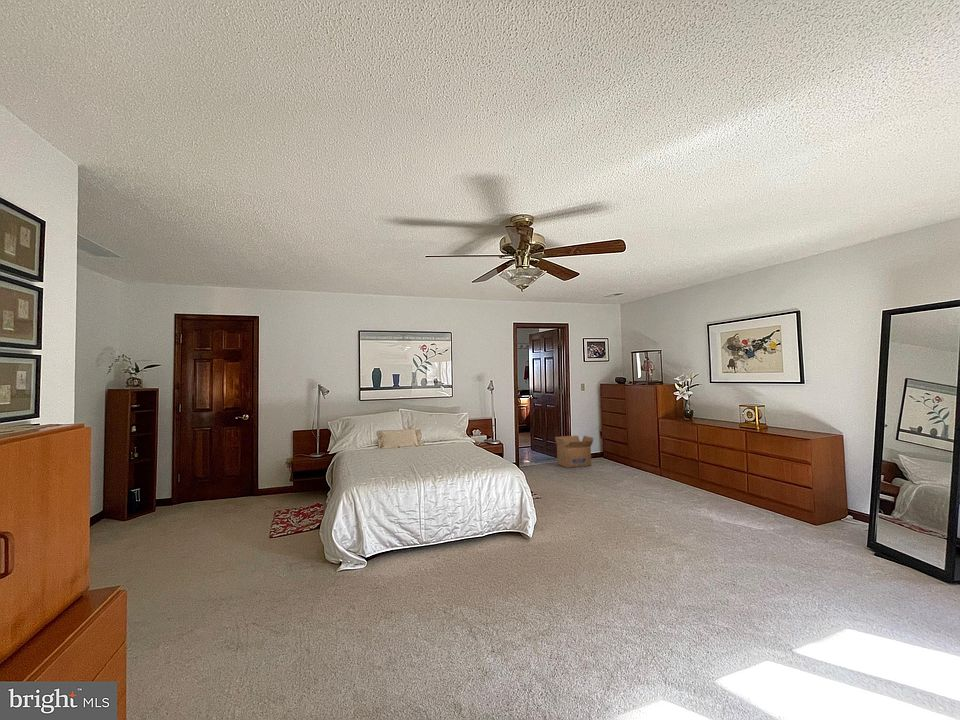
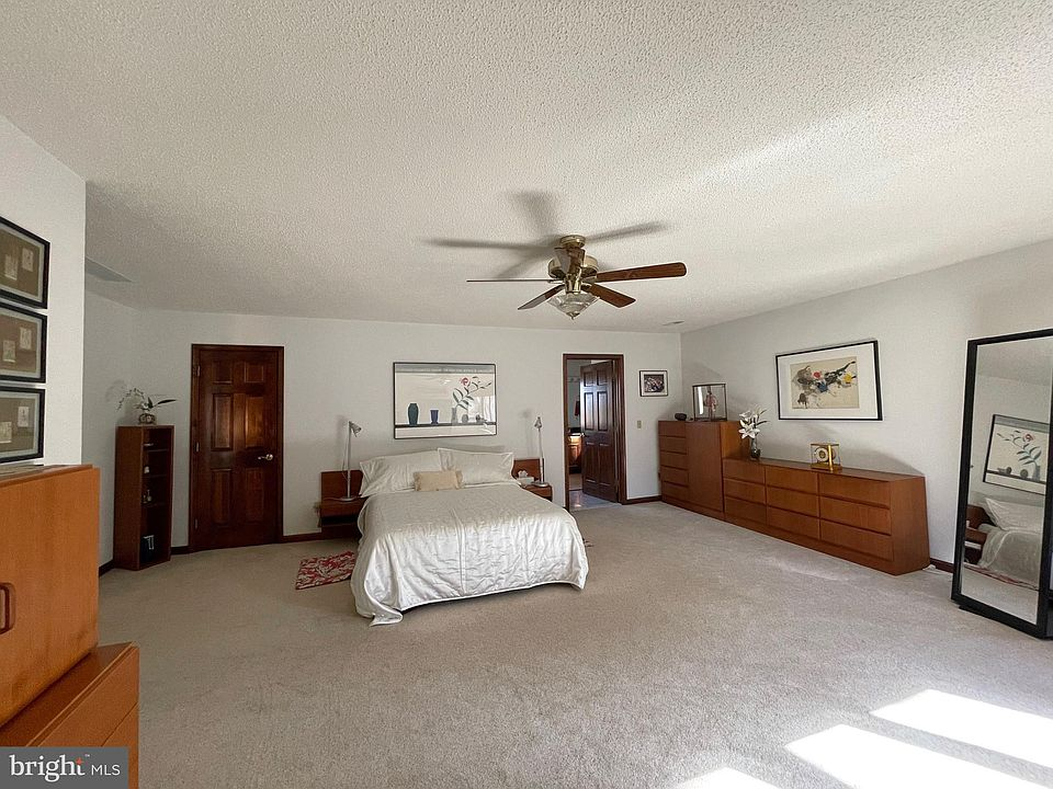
- cardboard box (574, 451)
